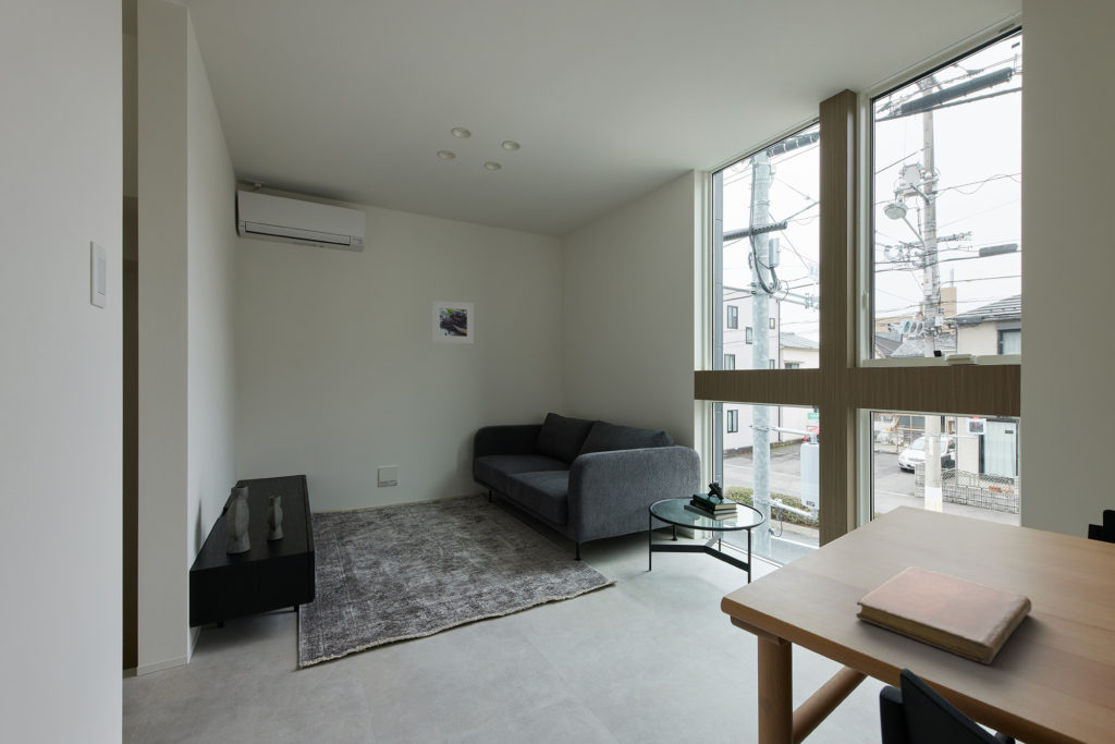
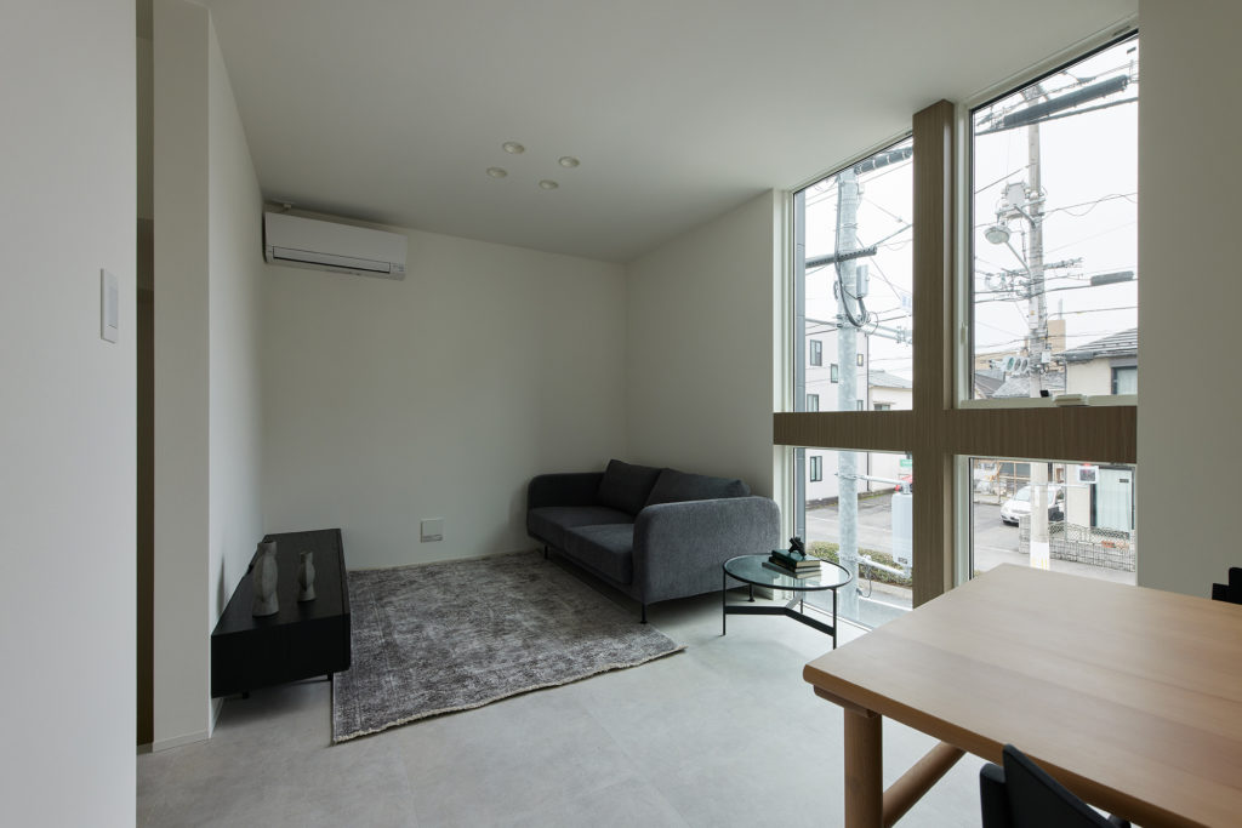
- notebook (944, 607)
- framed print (453, 321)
